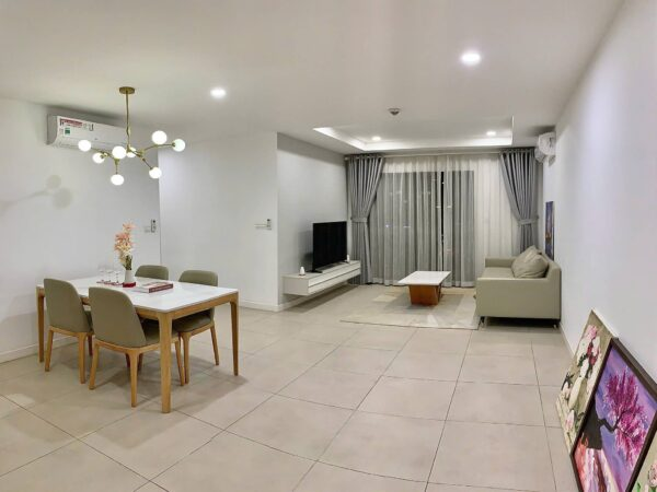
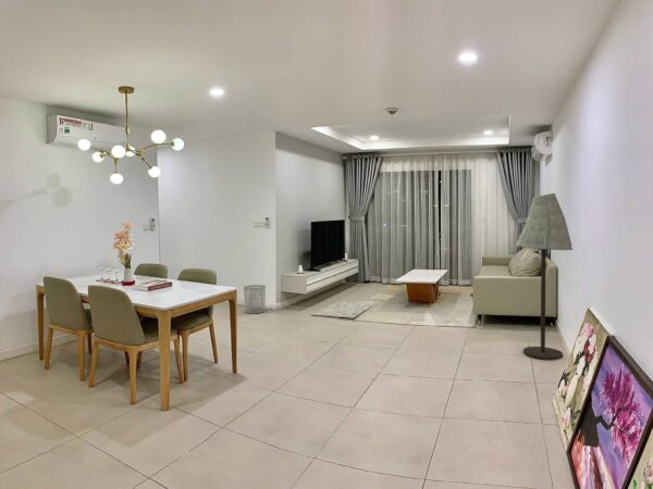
+ floor lamp (543, 274)
+ rug (347, 306)
+ waste bin (255, 299)
